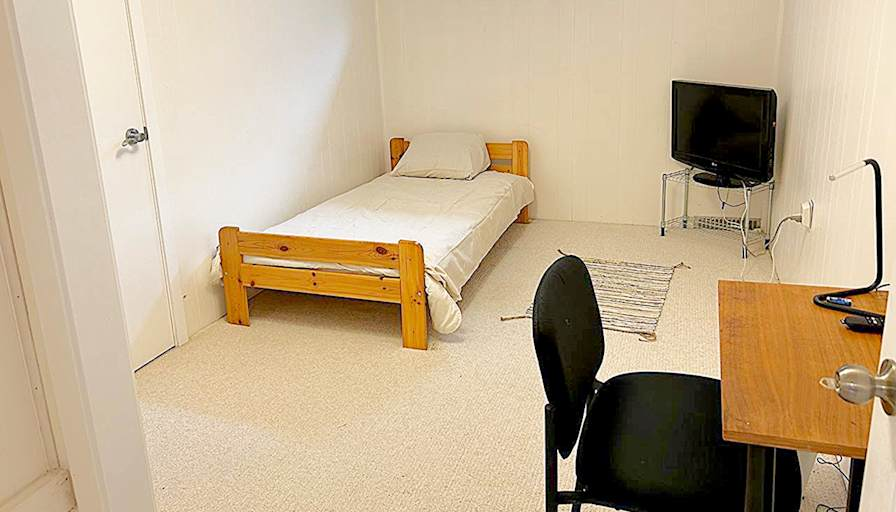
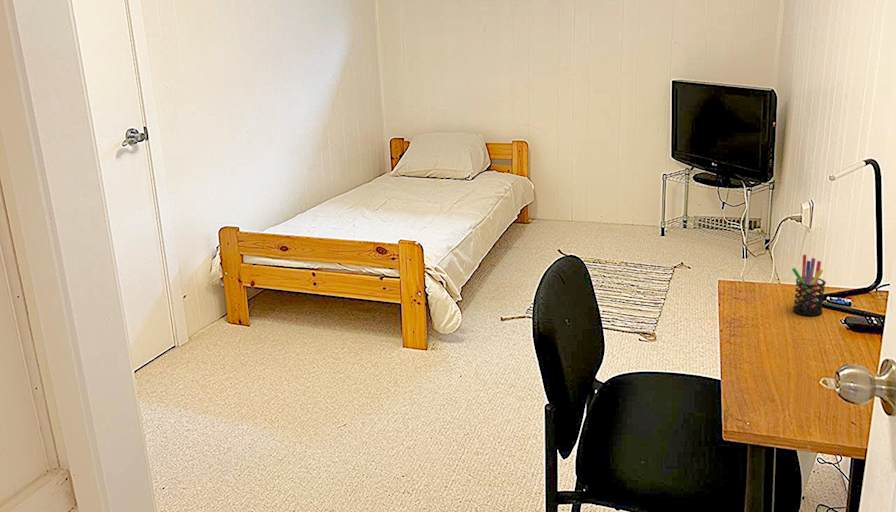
+ pen holder (806, 284)
